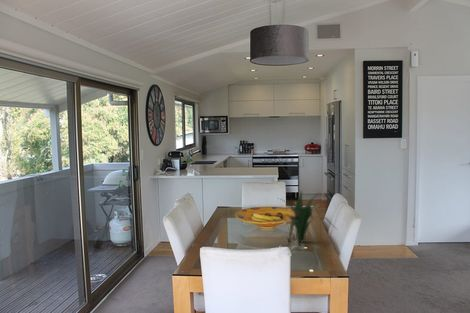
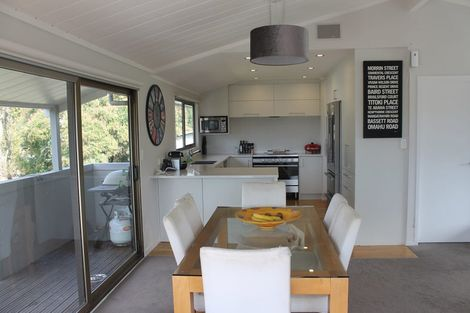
- plant (302, 218)
